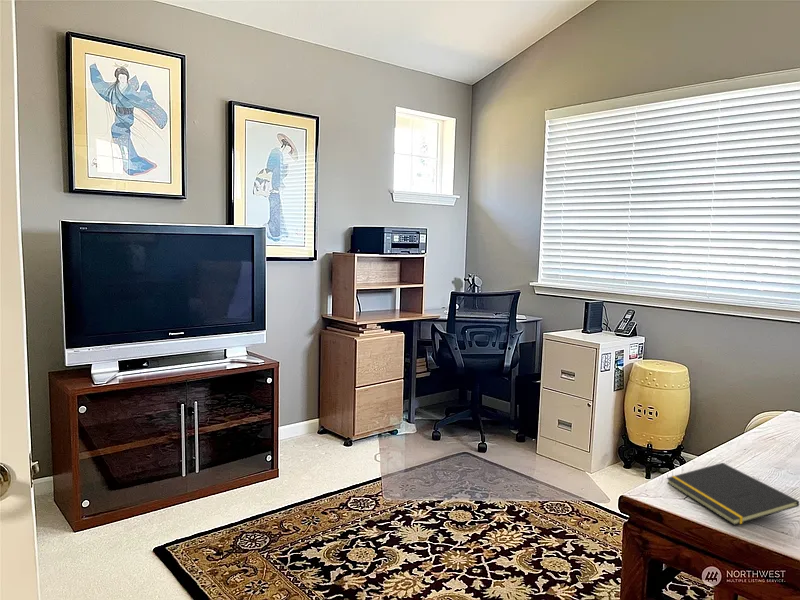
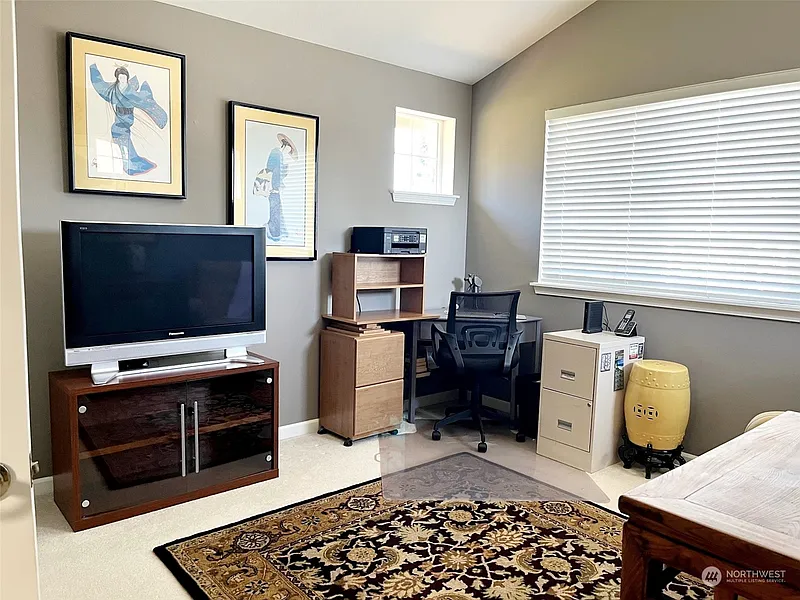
- notepad (728, 491)
